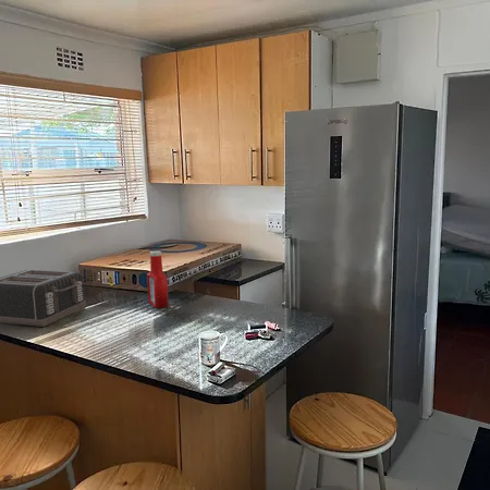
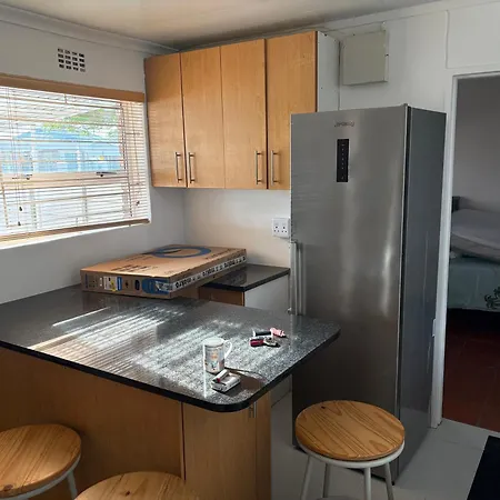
- soap bottle (157, 278)
- toaster (38, 295)
